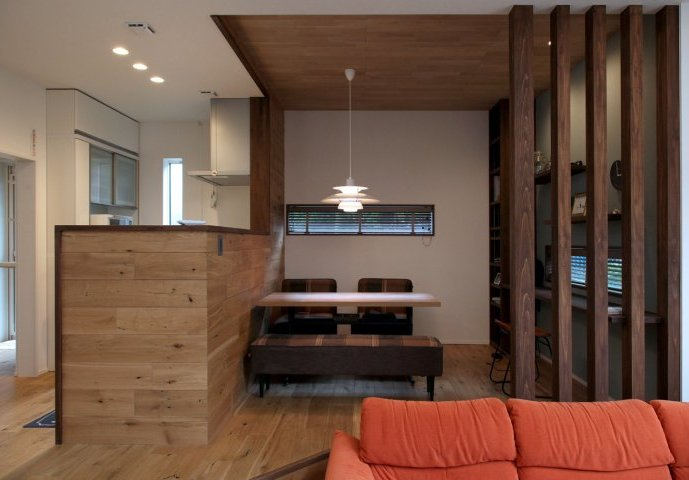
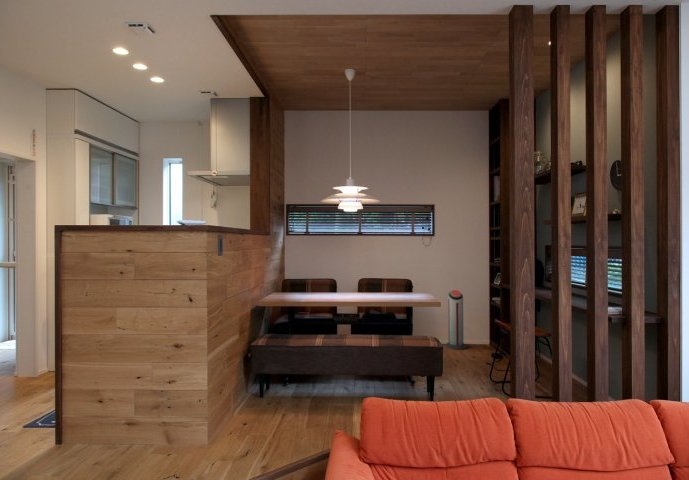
+ air purifier (455, 318)
